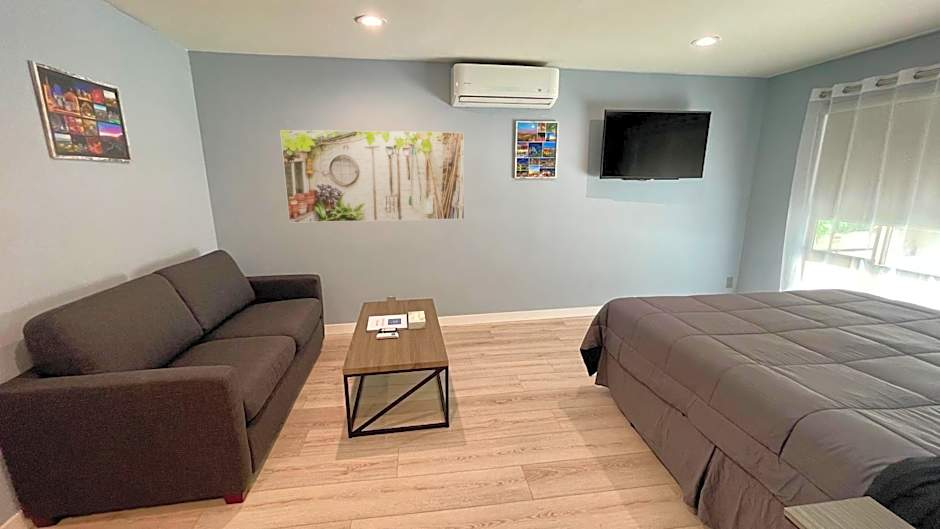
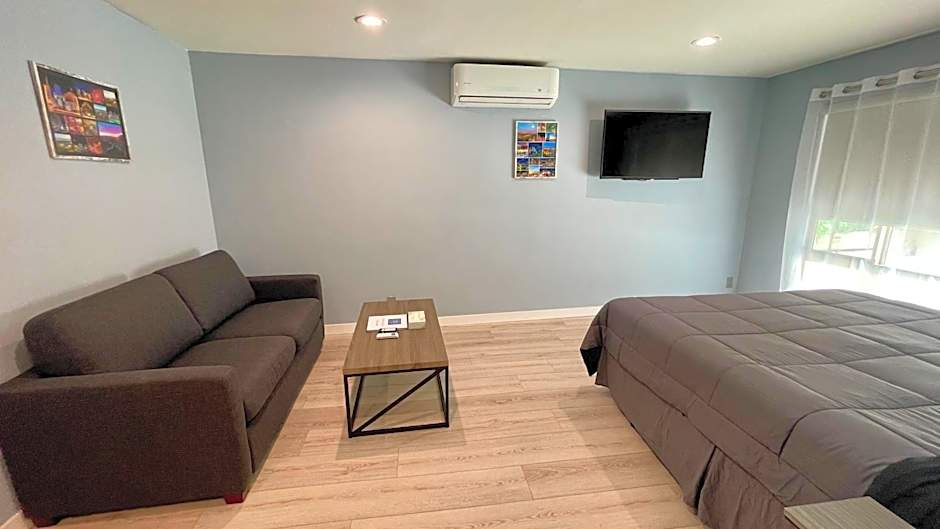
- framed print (377, 177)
